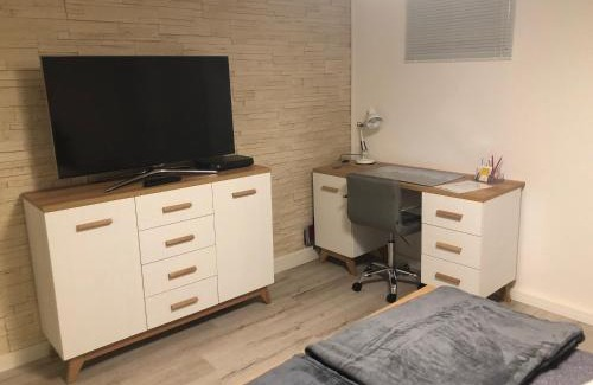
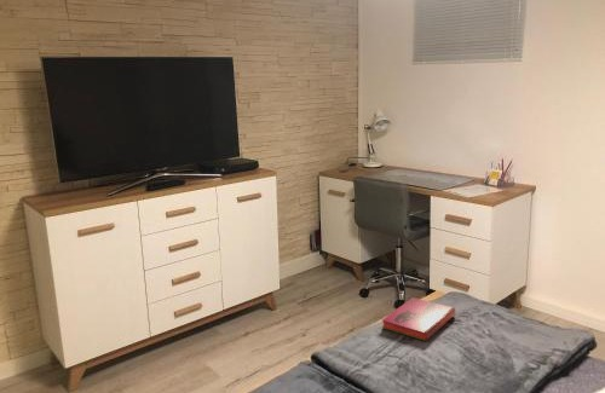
+ hardback book (419, 317)
